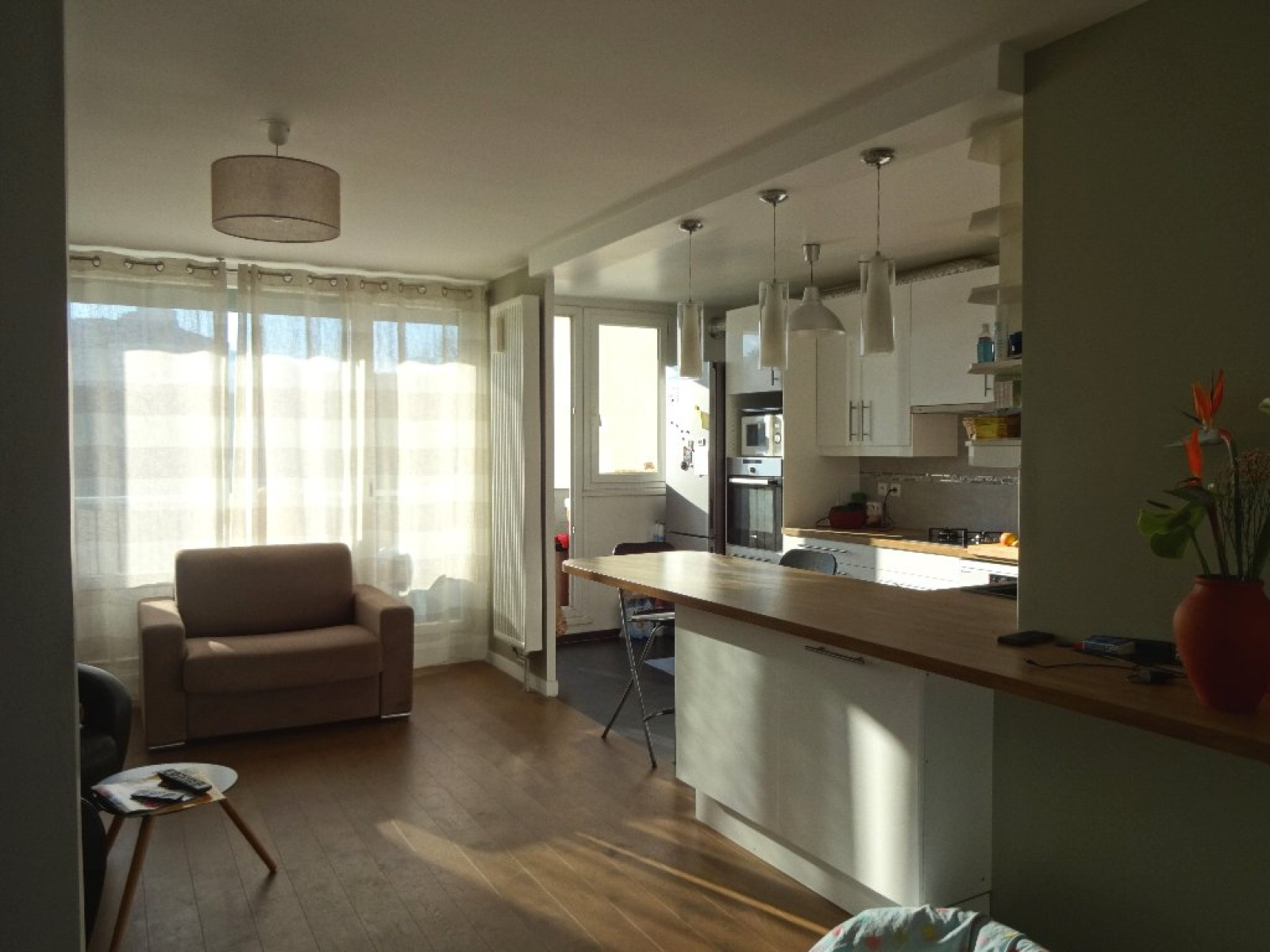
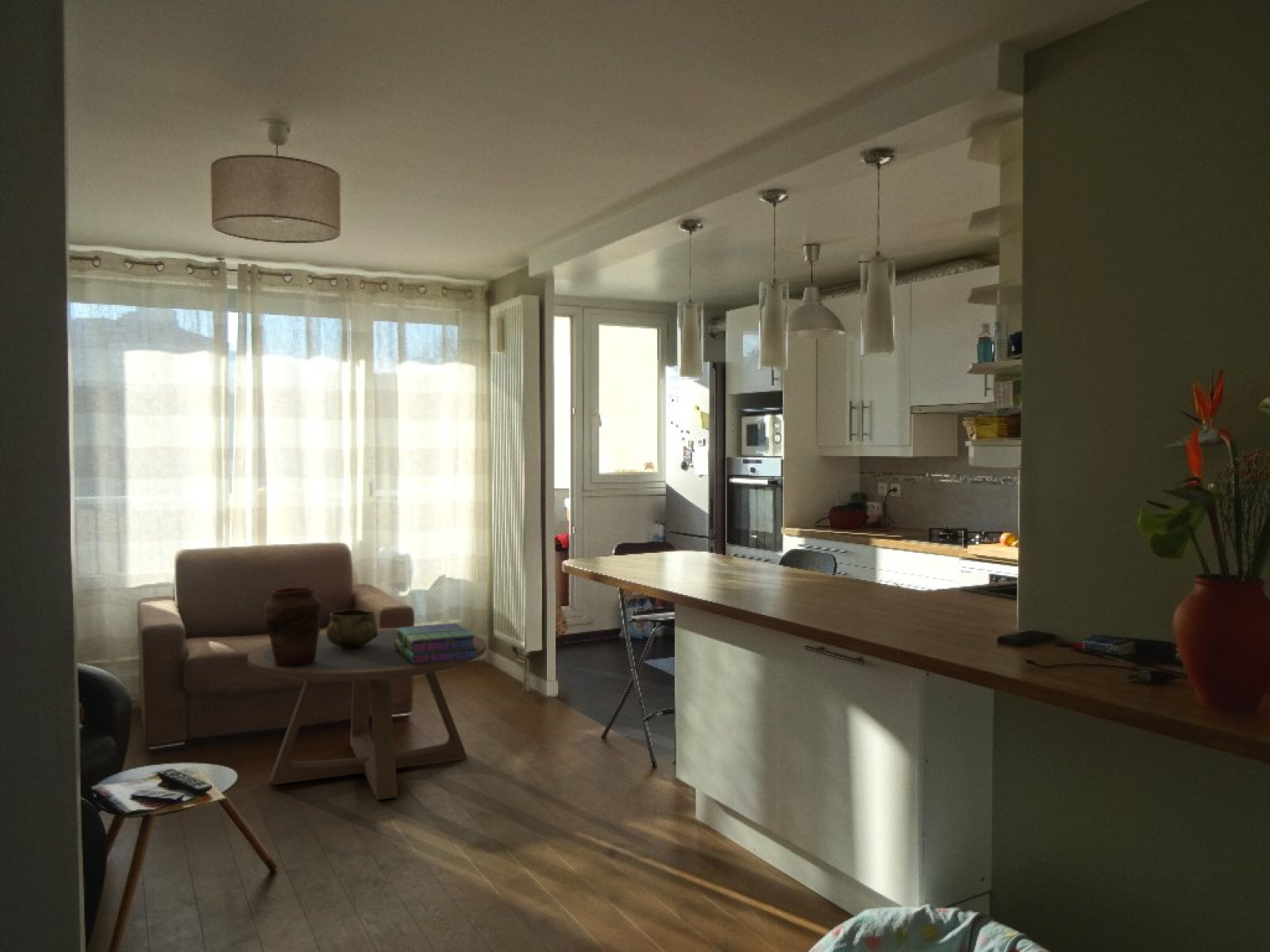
+ stack of books (435, 642)
+ coffee table (371, 708)
+ vase (294, 625)
+ decorative bowl (352, 628)
